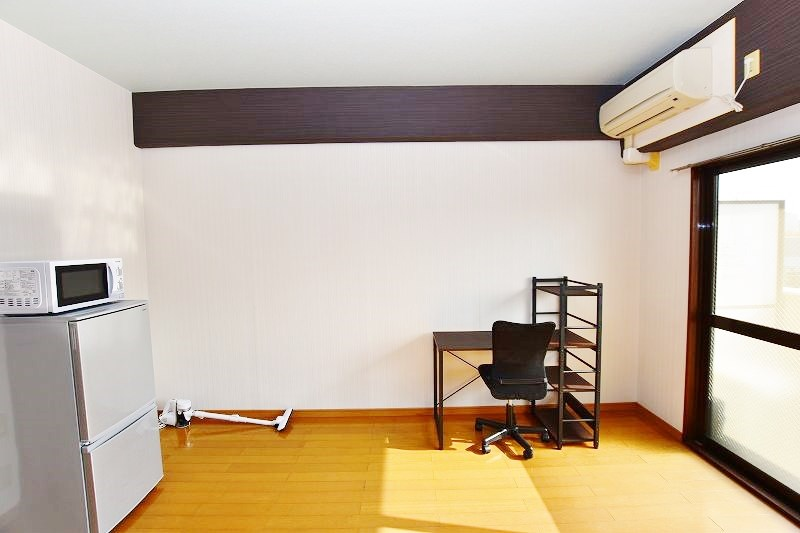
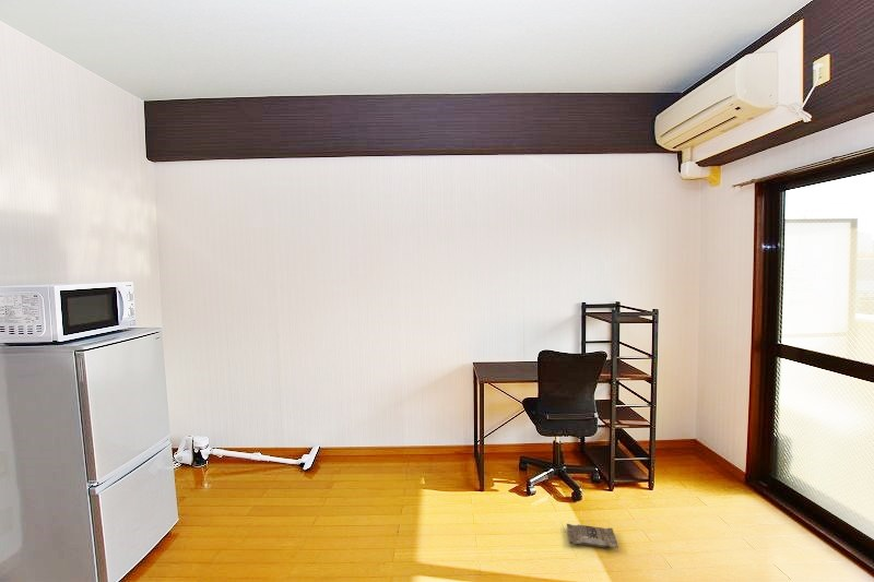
+ bag (591, 535)
